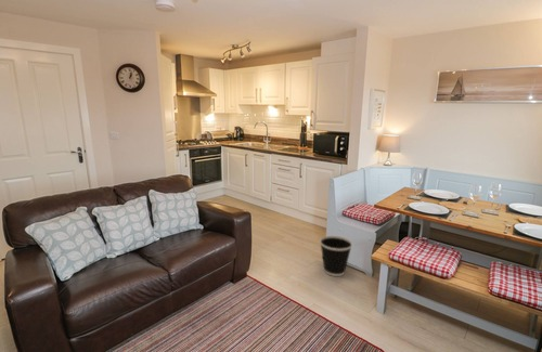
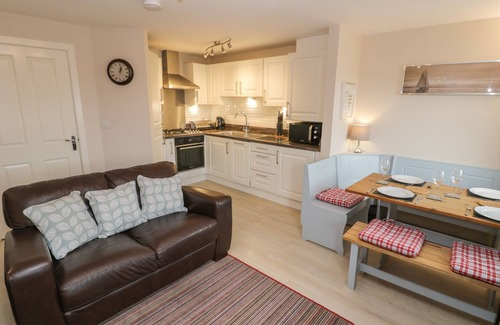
- wastebasket (335, 256)
